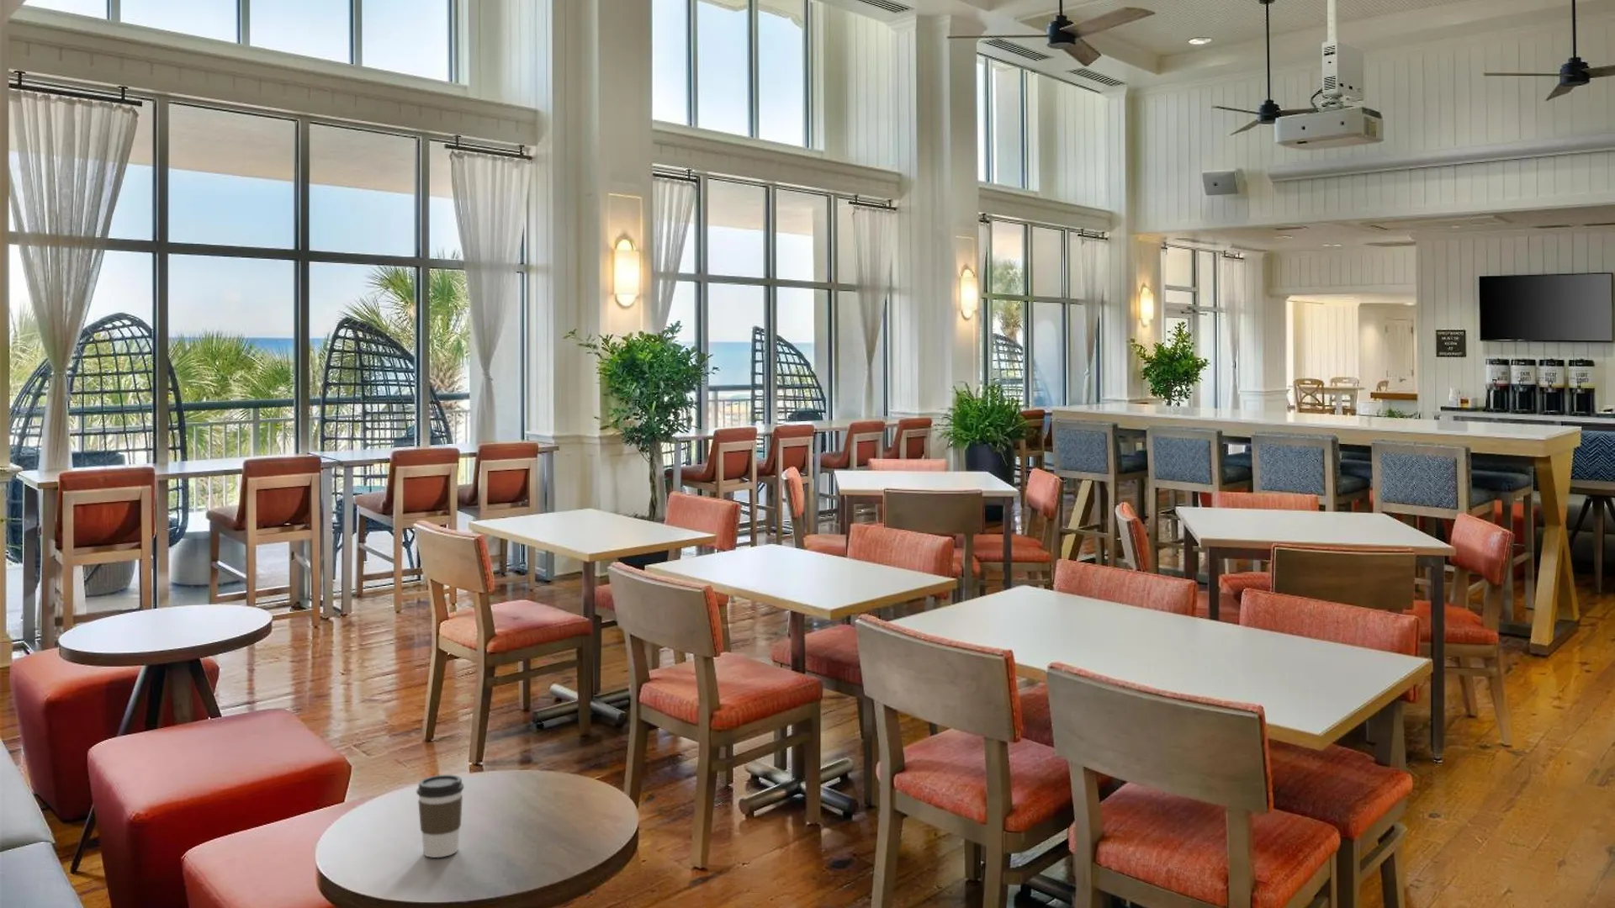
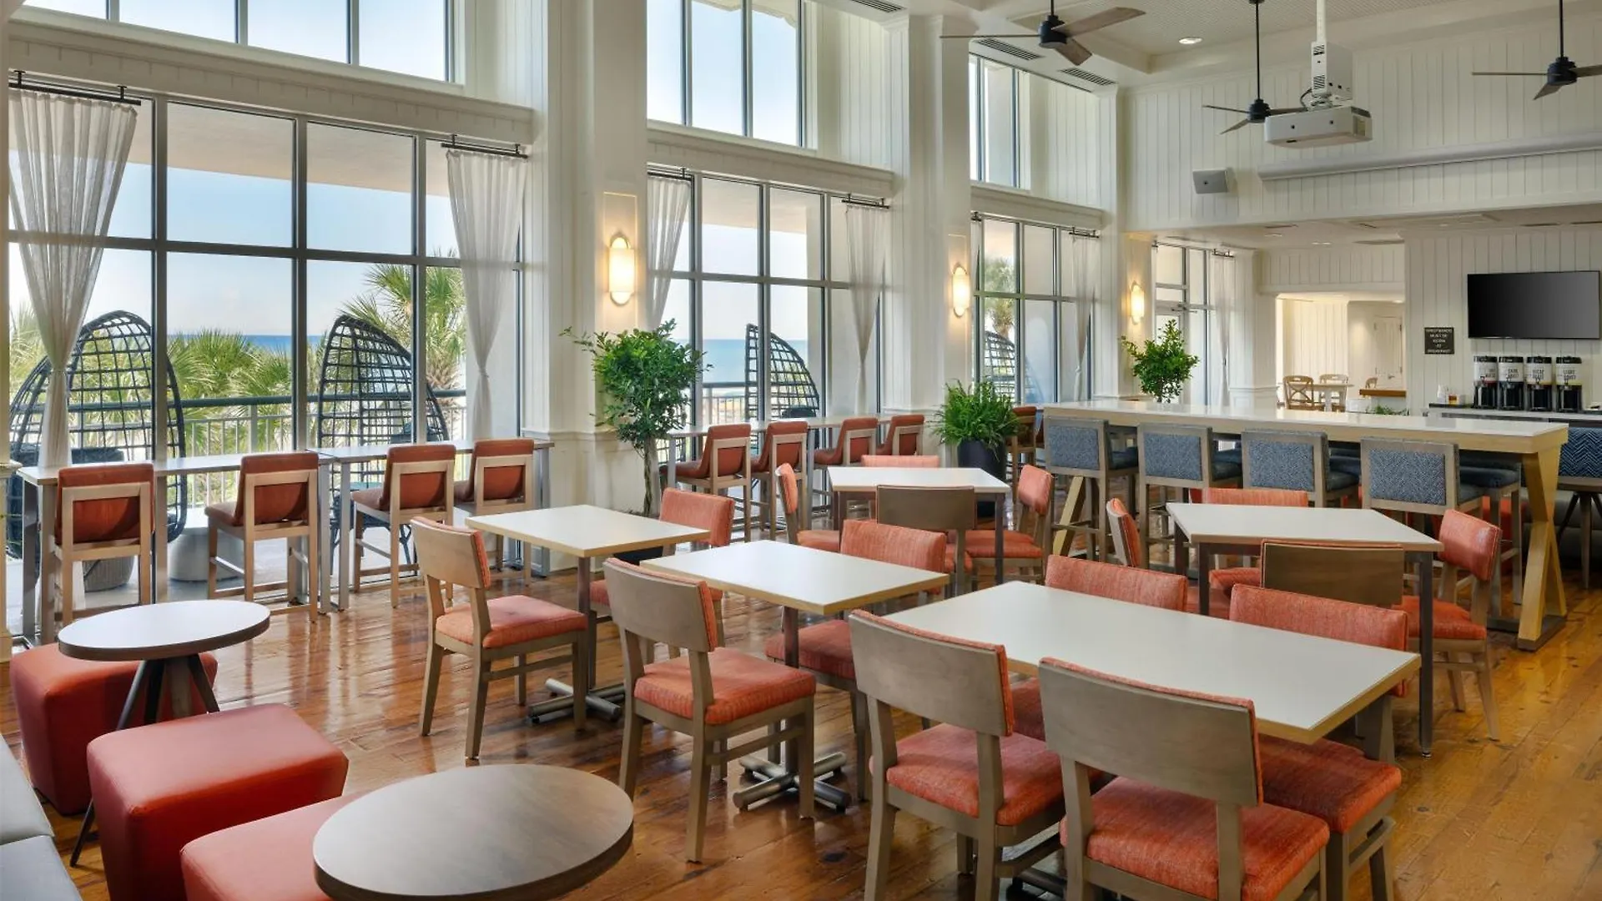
- coffee cup (440, 816)
